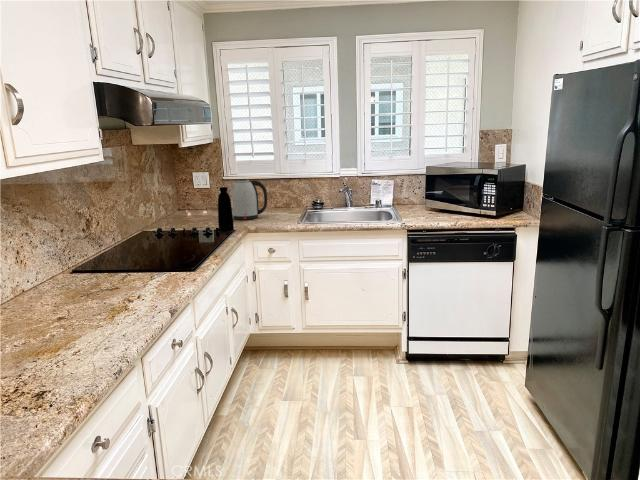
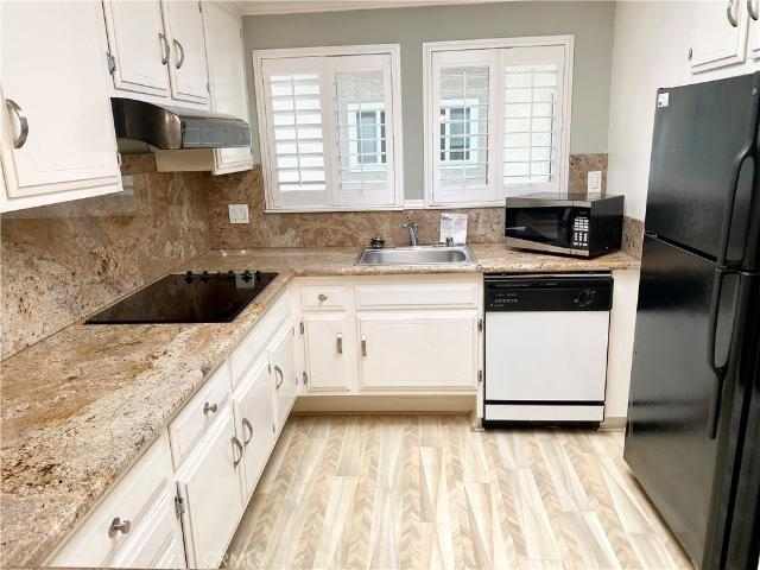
- bottle (224, 209)
- kettle (249, 198)
